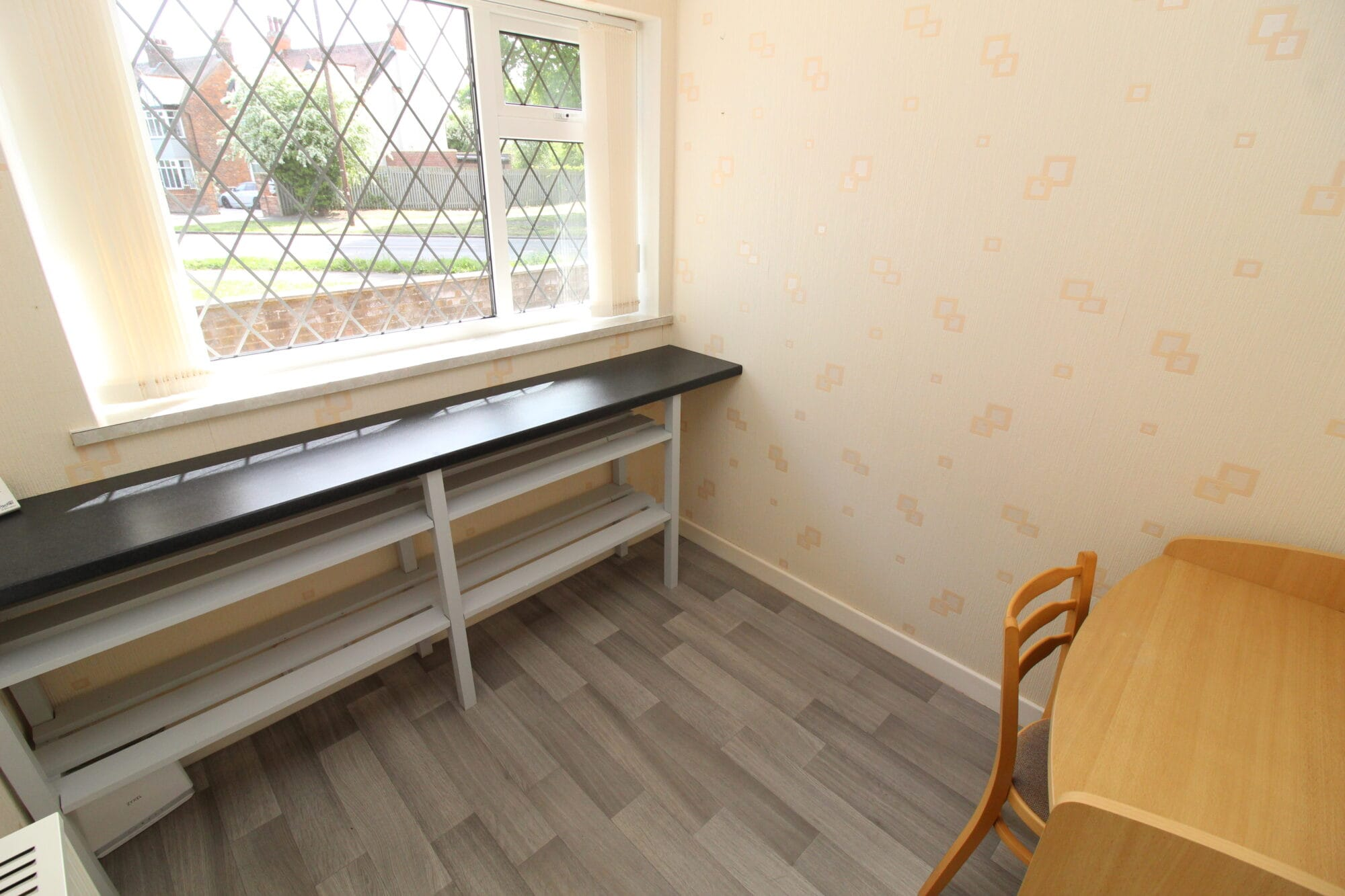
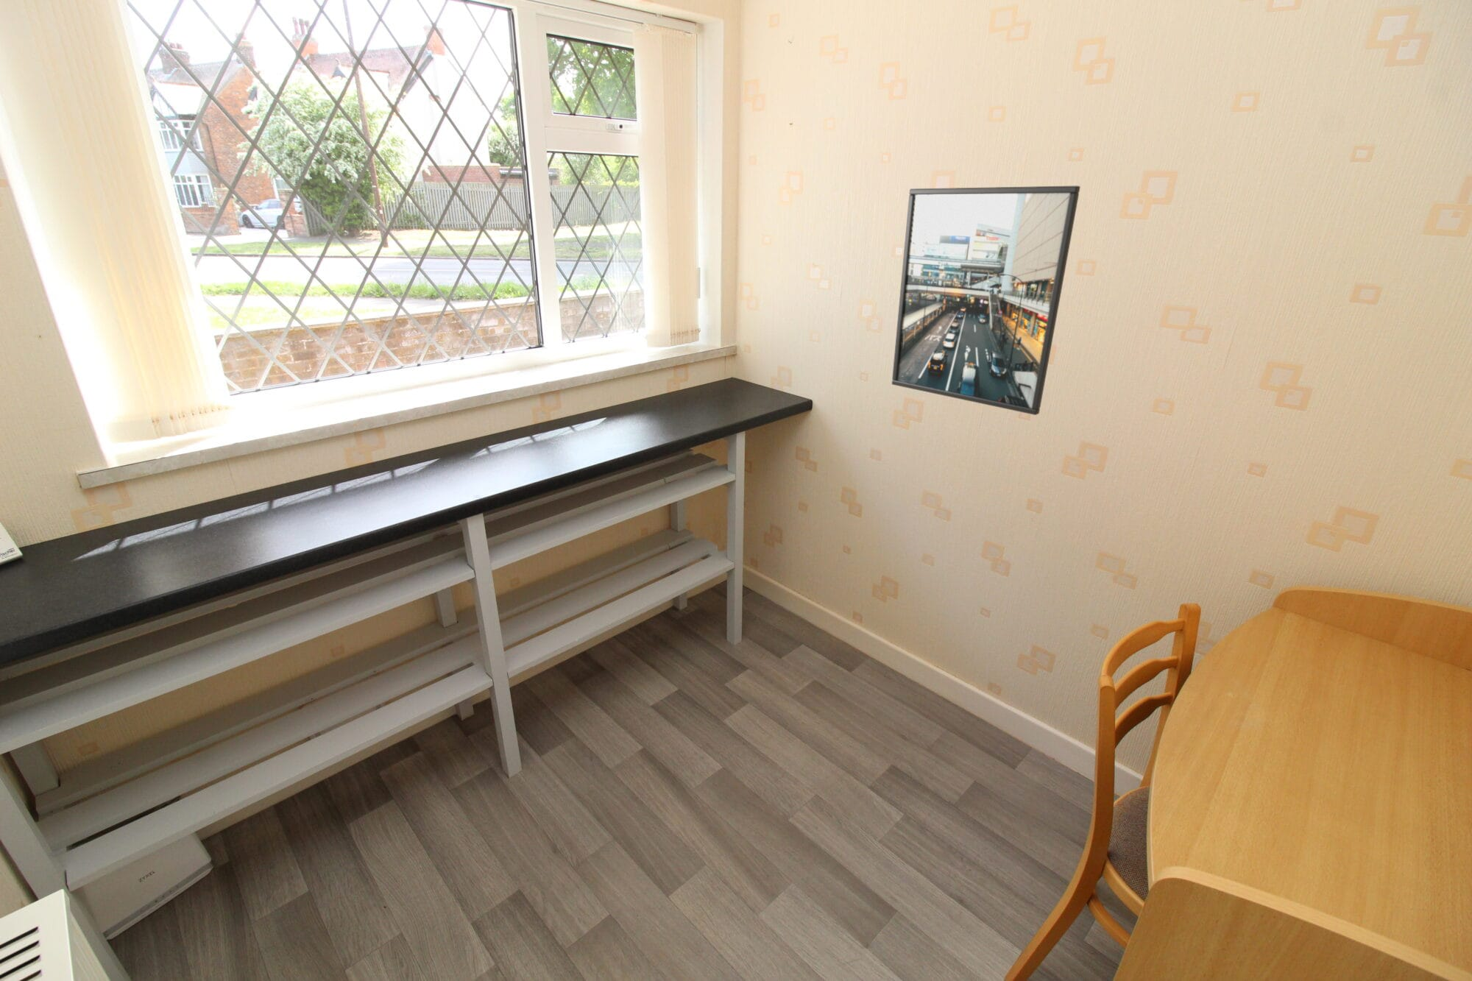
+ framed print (973, 299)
